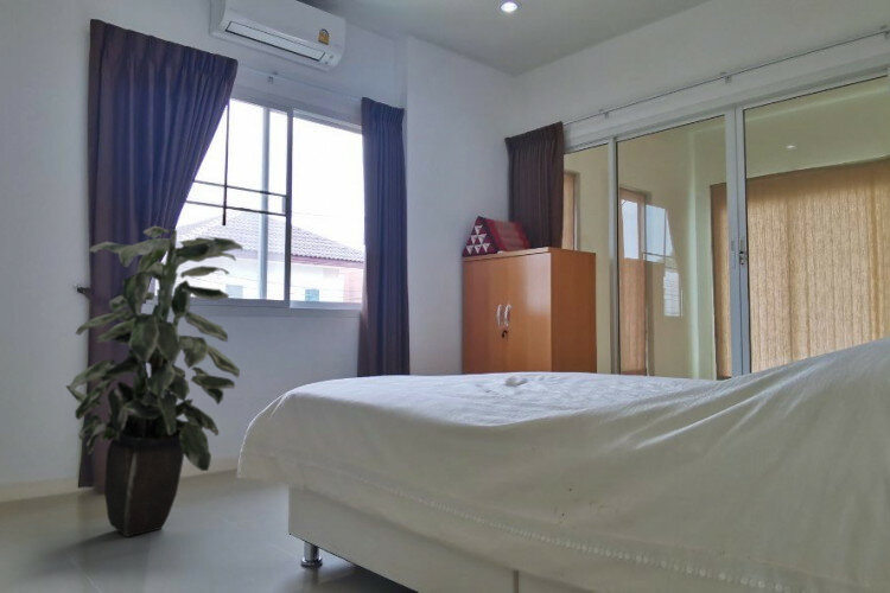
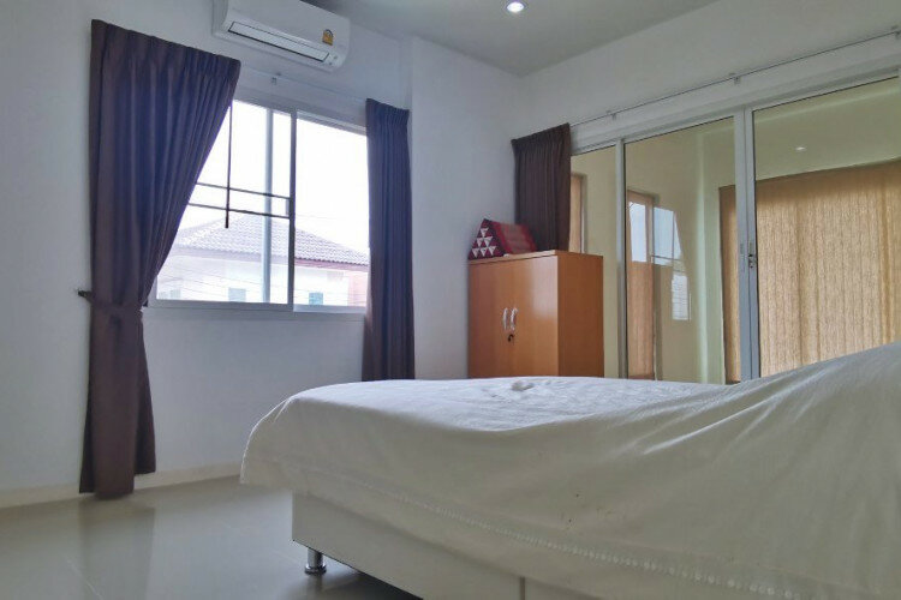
- indoor plant (158, 375)
